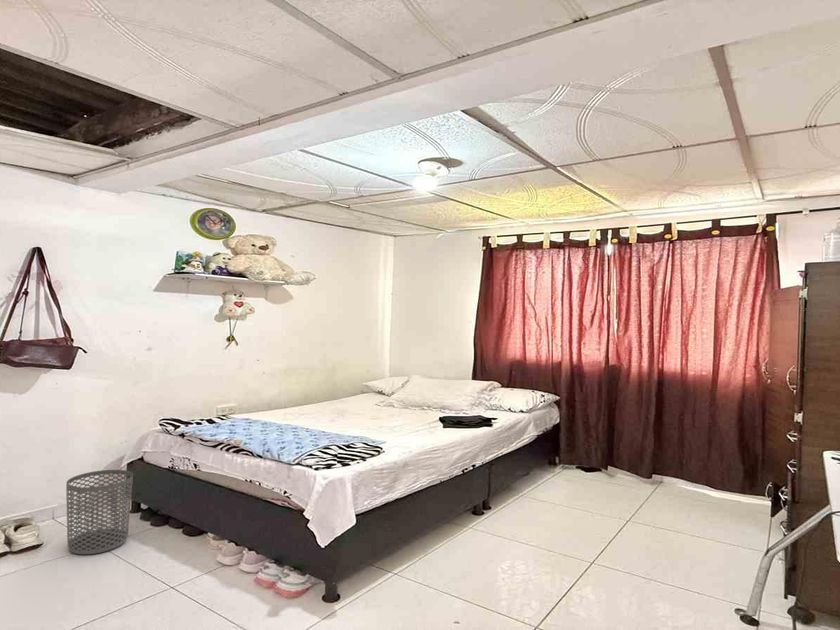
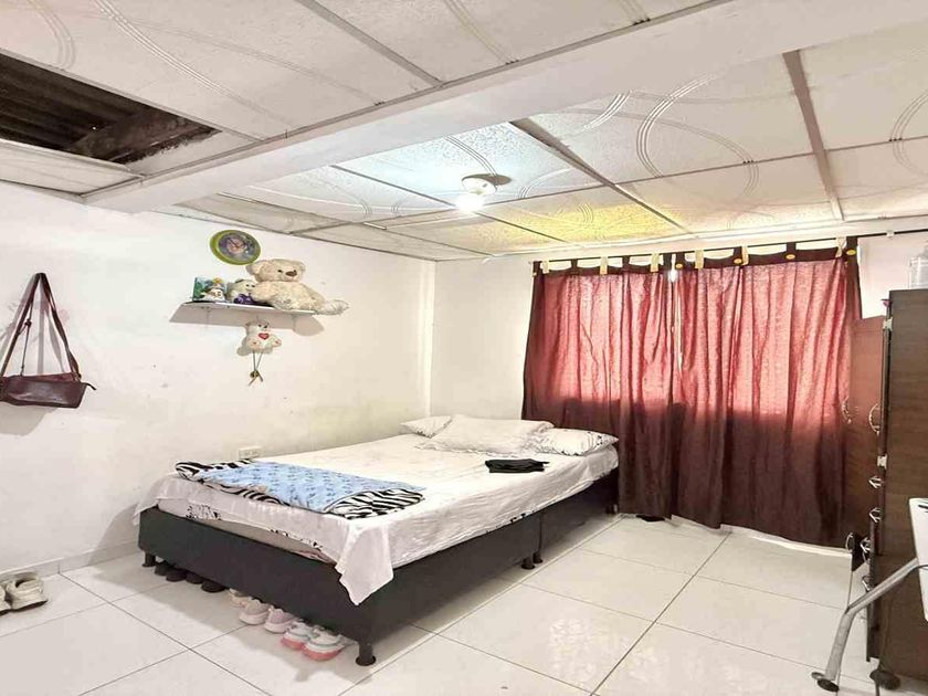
- waste bin (99, 510)
